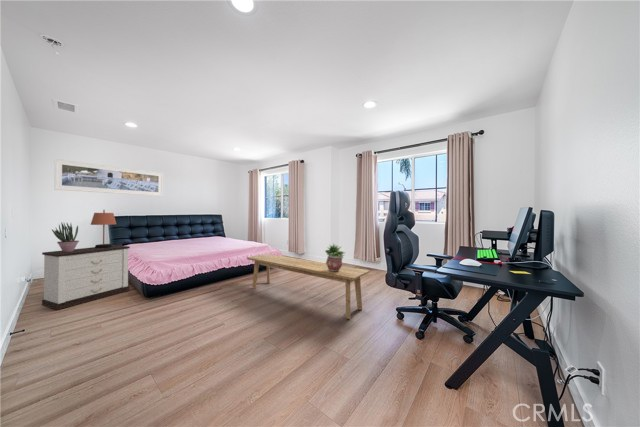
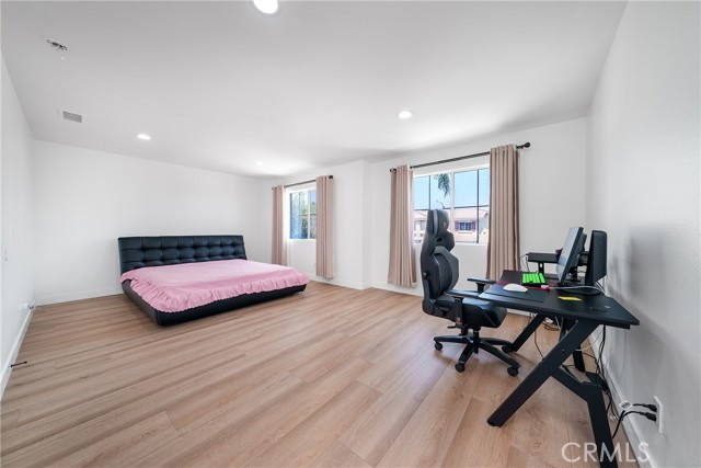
- nightstand (89, 273)
- potted plant (335, 256)
- potted plant (65, 236)
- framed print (116, 180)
- bench (302, 273)
- table lamp (104, 228)
